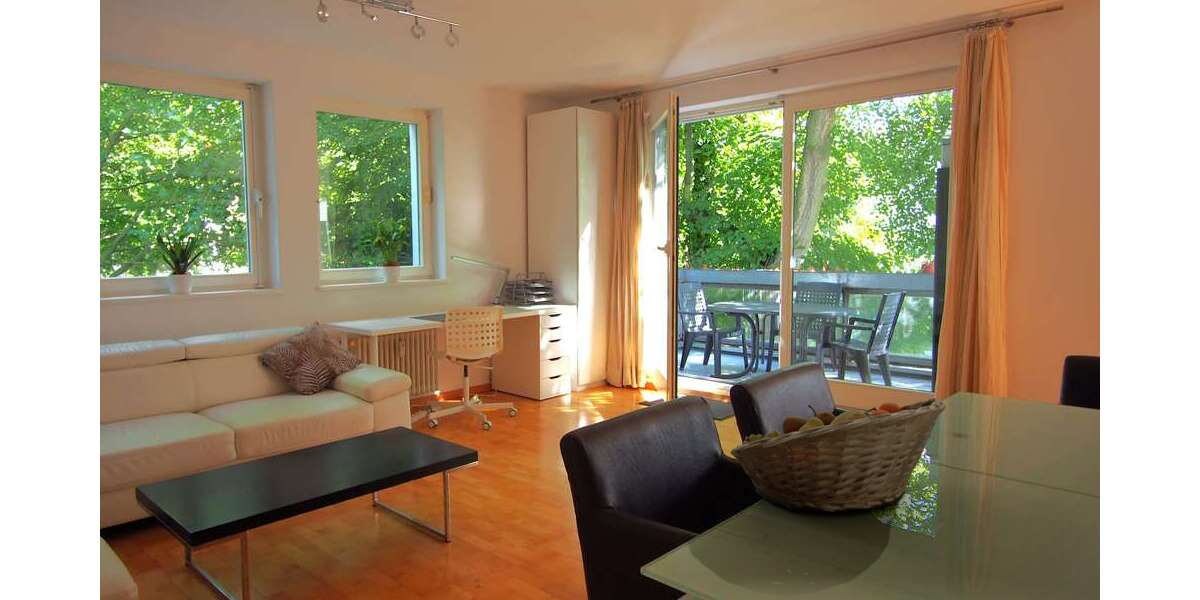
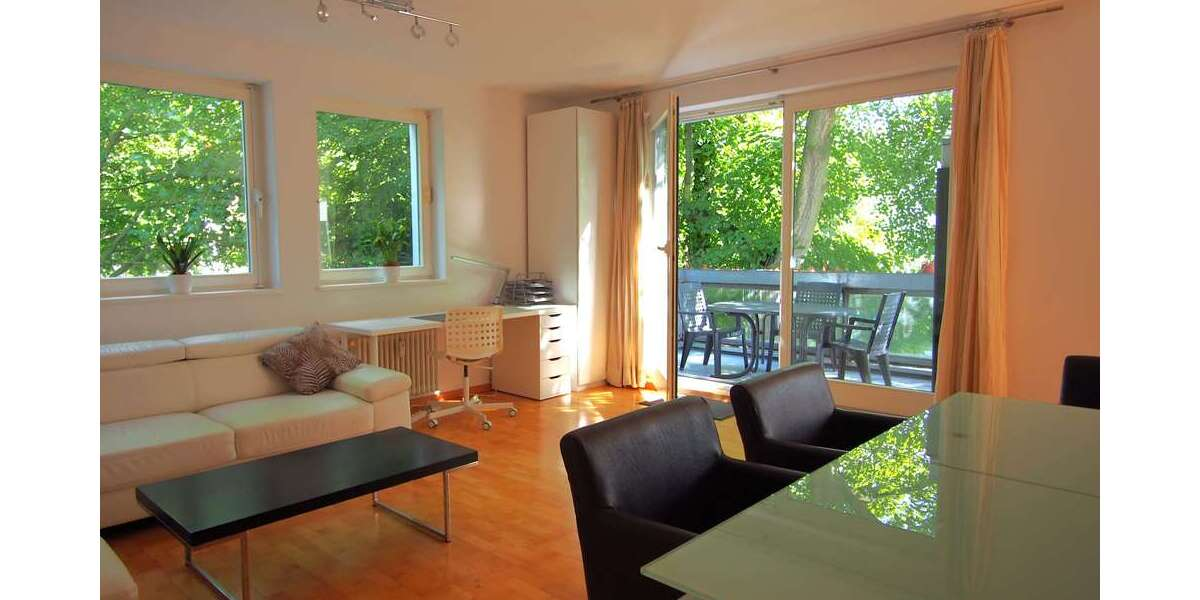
- fruit basket (838, 444)
